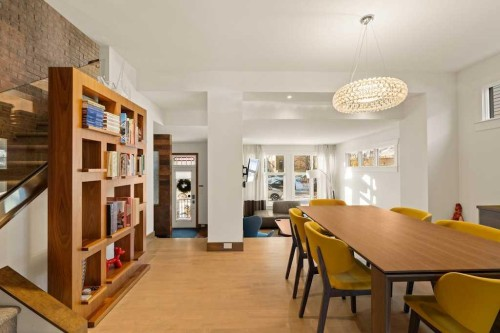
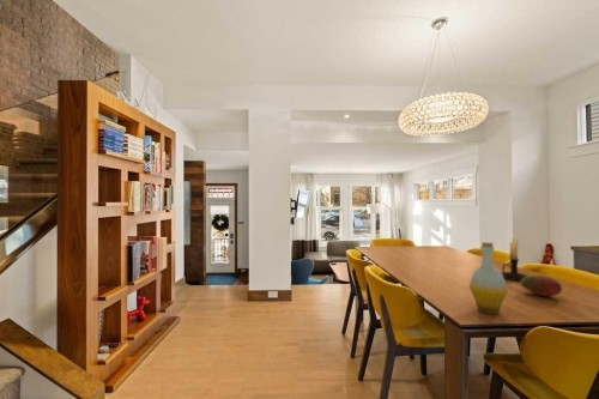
+ bottle (488, 276)
+ candle holder (512, 255)
+ fruit (540, 285)
